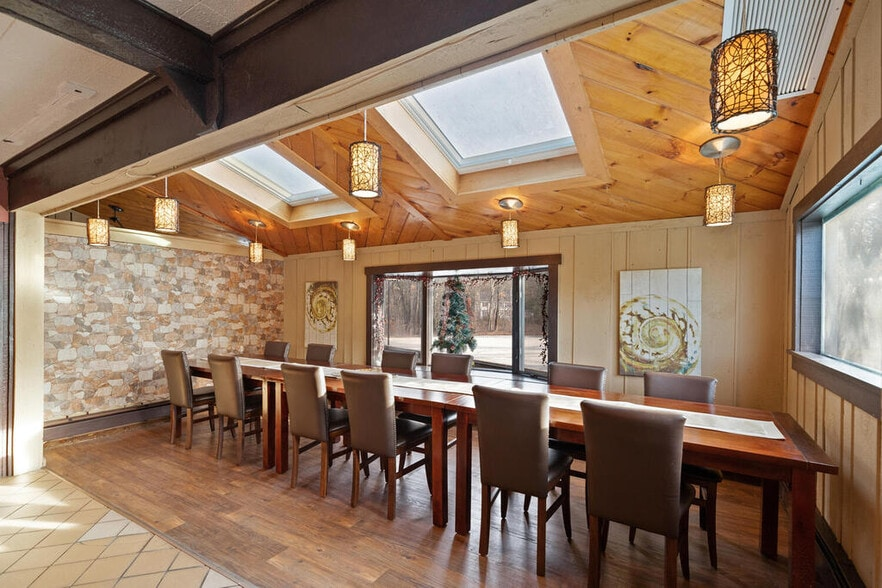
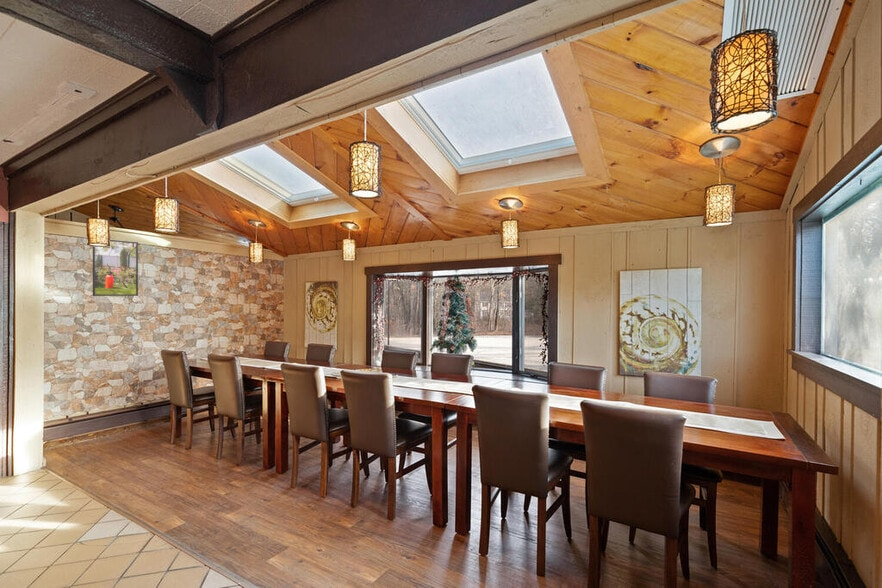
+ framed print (116, 268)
